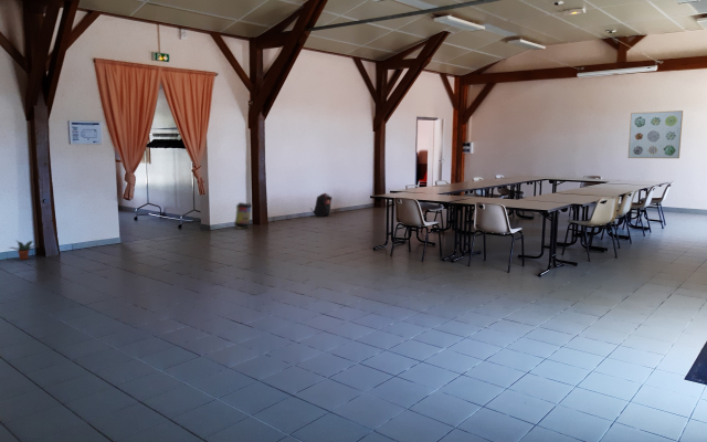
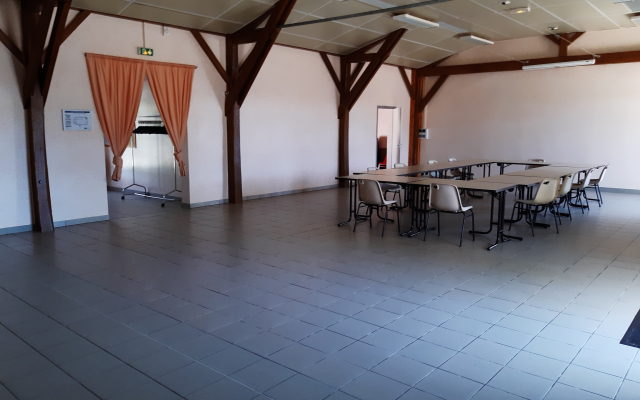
- potted plant (23, 249)
- trash can (243, 214)
- backpack (321, 204)
- wall art (654, 135)
